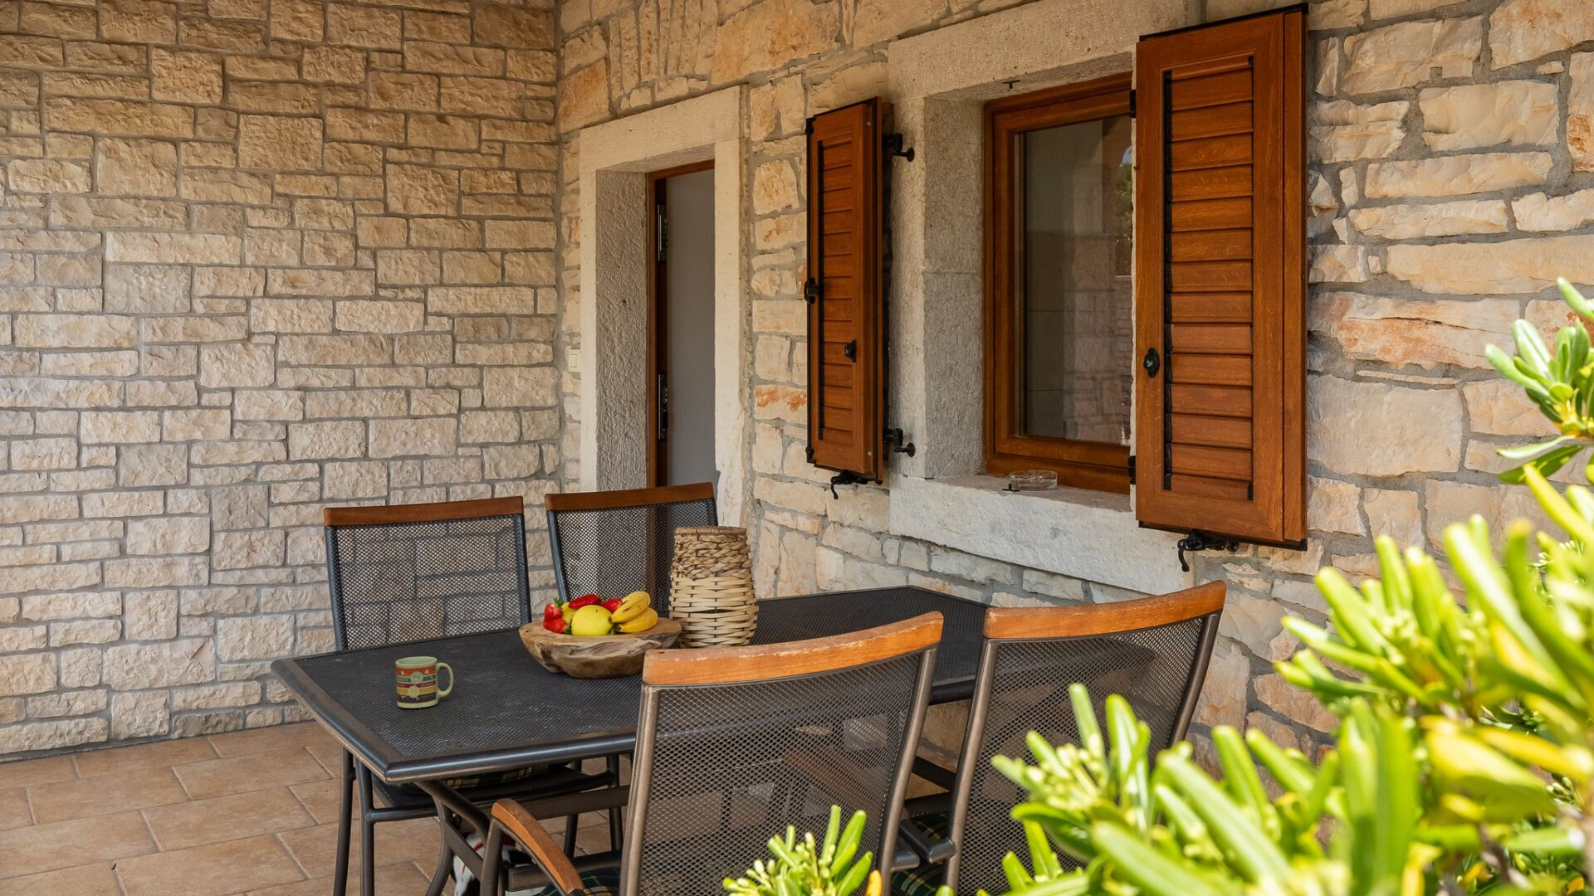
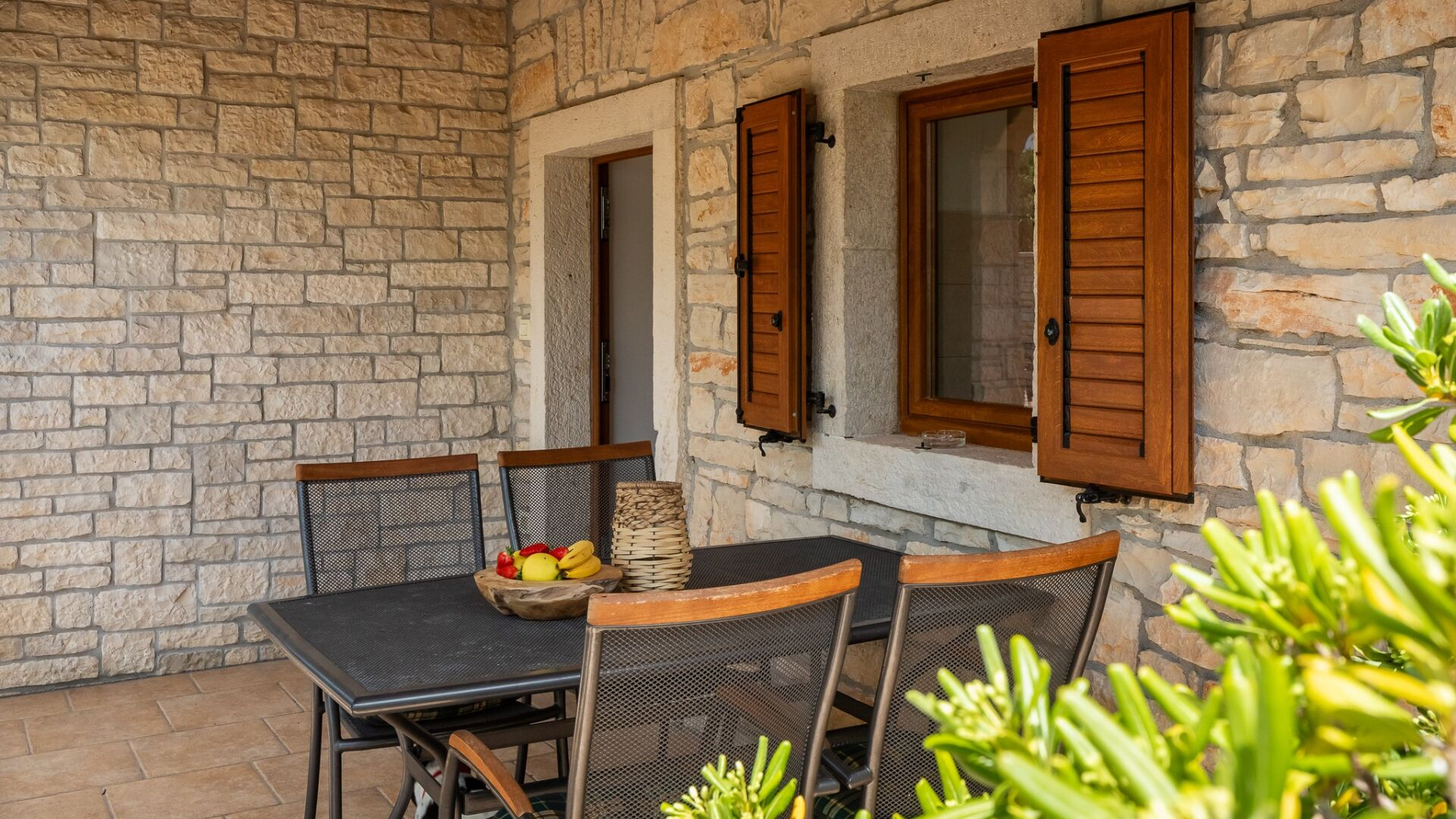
- cup (425, 682)
